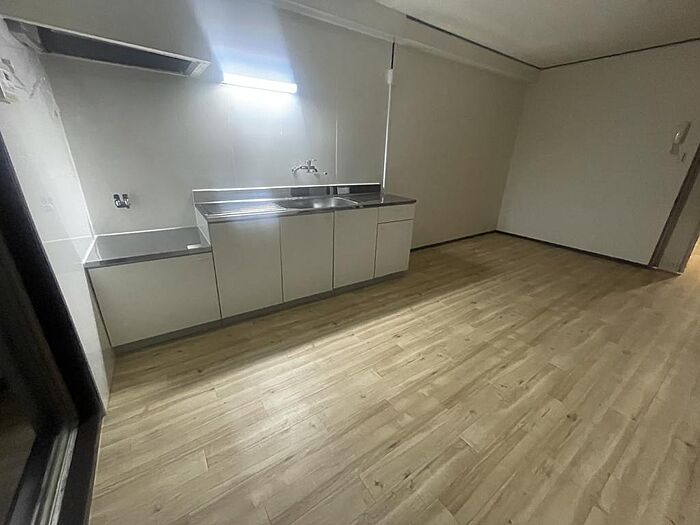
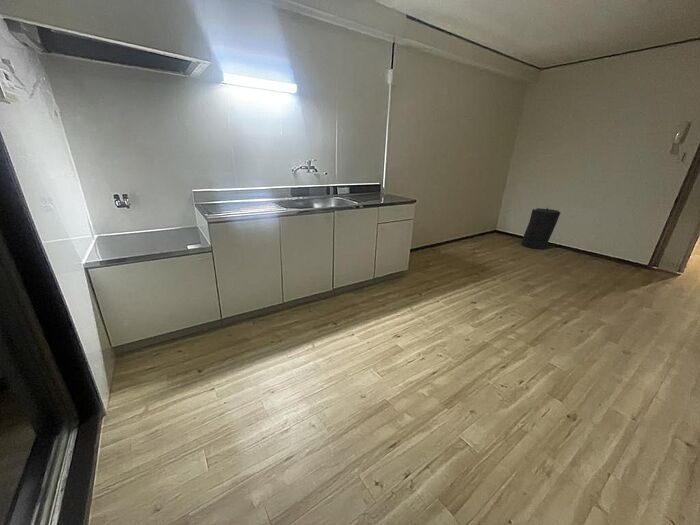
+ trash can (540, 227)
